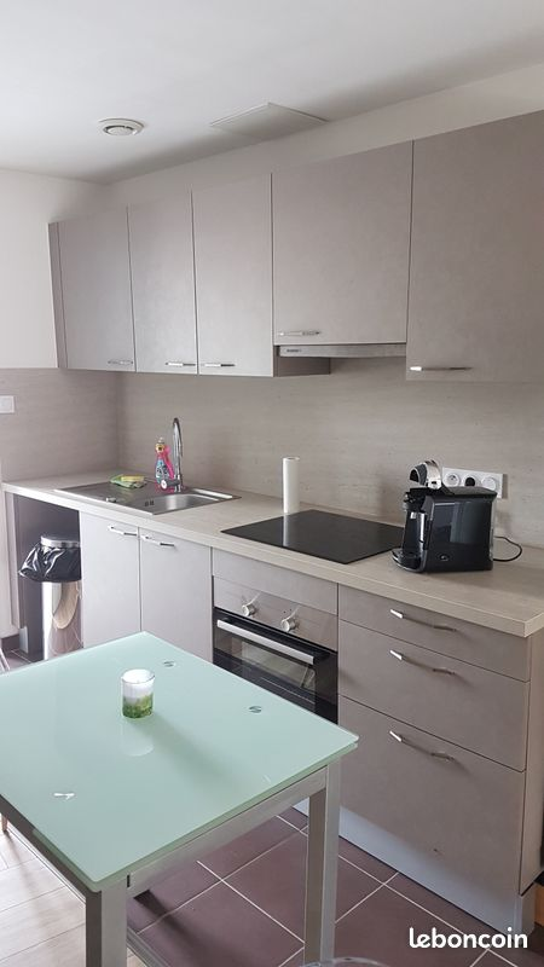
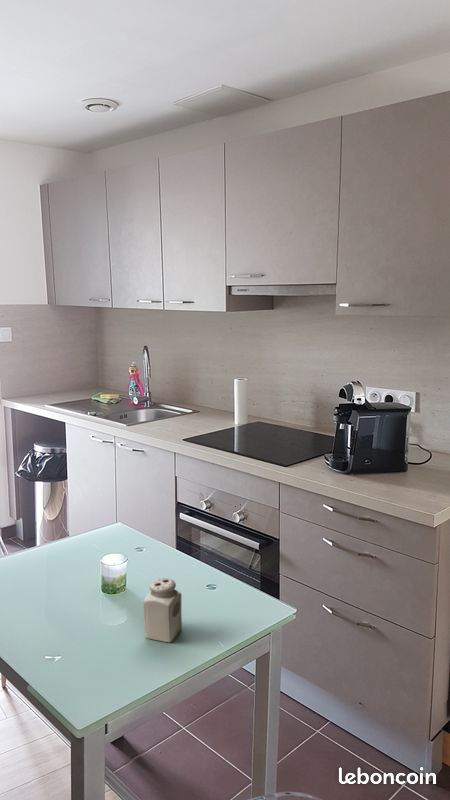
+ salt shaker (162, 607)
